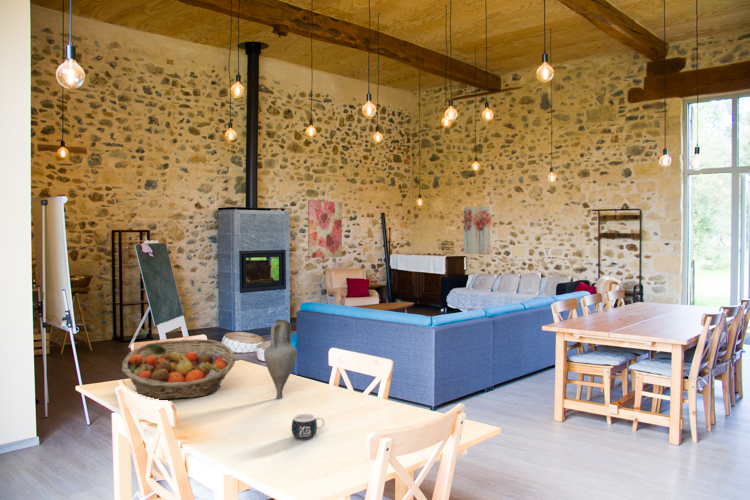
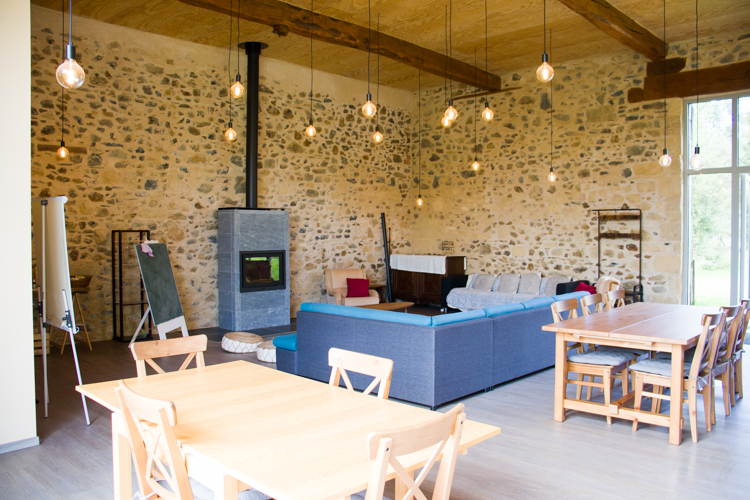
- wall art (477, 230)
- fruit basket (180, 368)
- vase (280, 358)
- mug (308, 426)
- wall art (325, 229)
